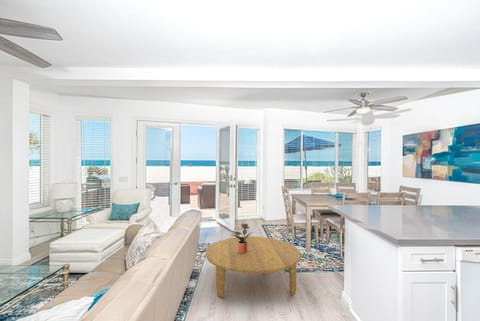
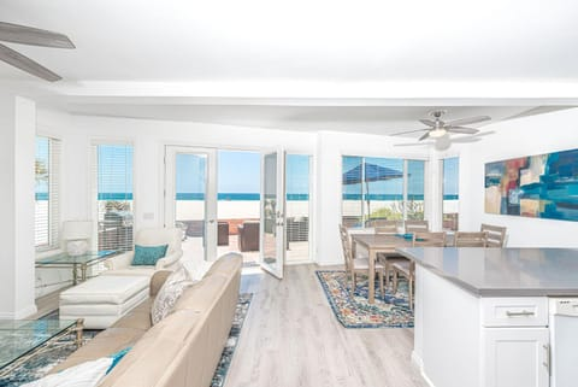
- potted plant (243, 234)
- coffee table (252, 264)
